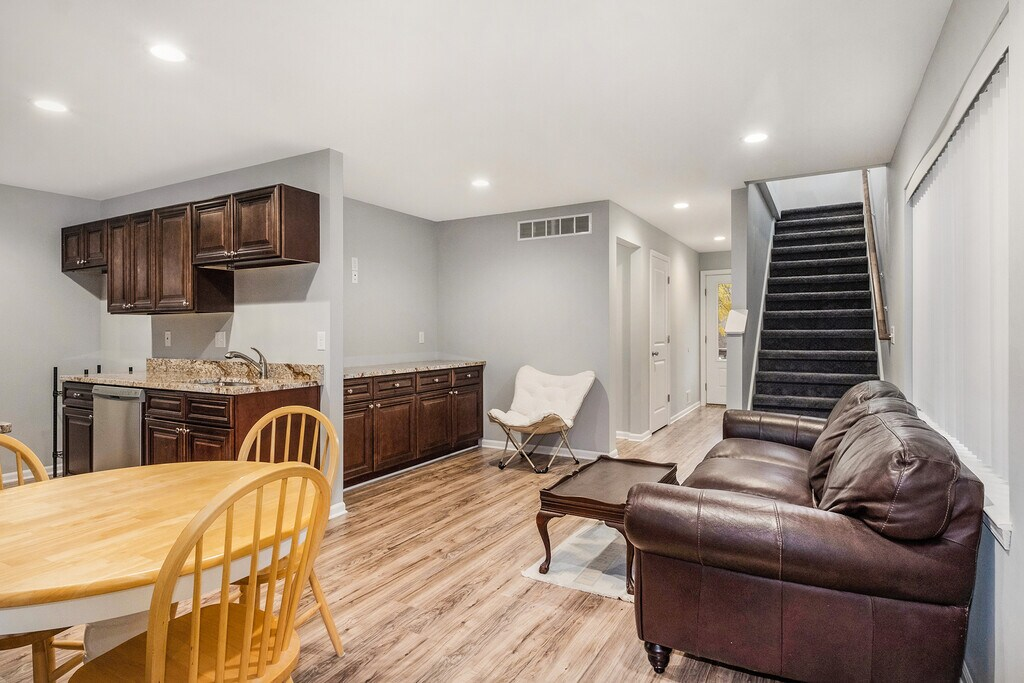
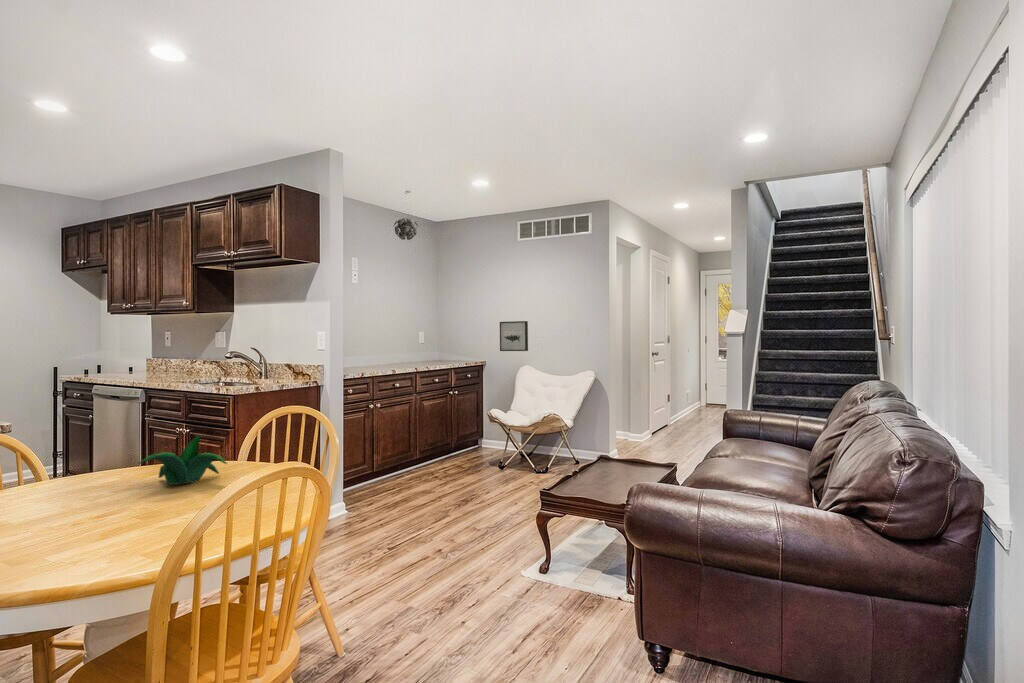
+ succulent plant (186, 458)
+ wall art (513, 336)
+ pendant light (404, 218)
